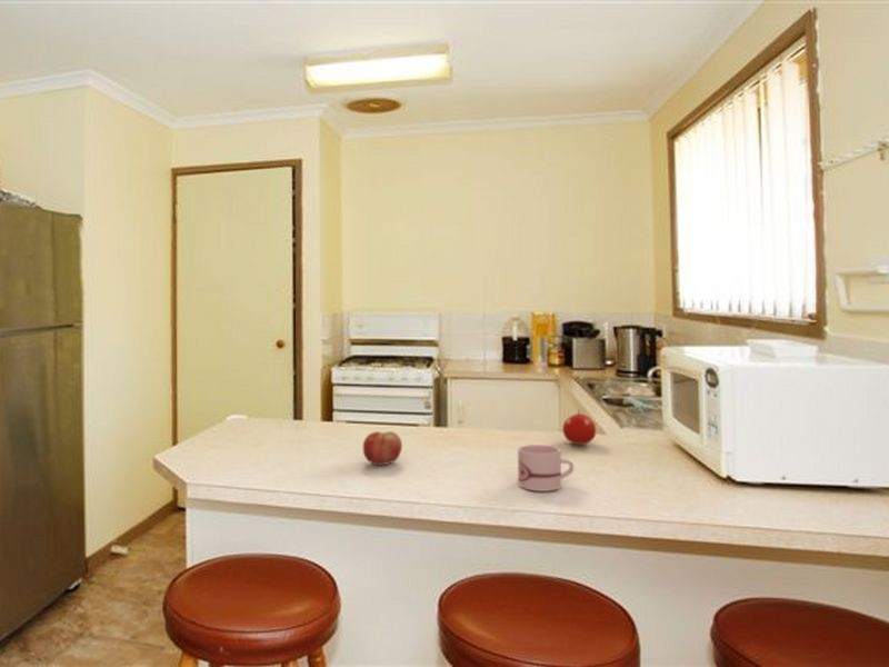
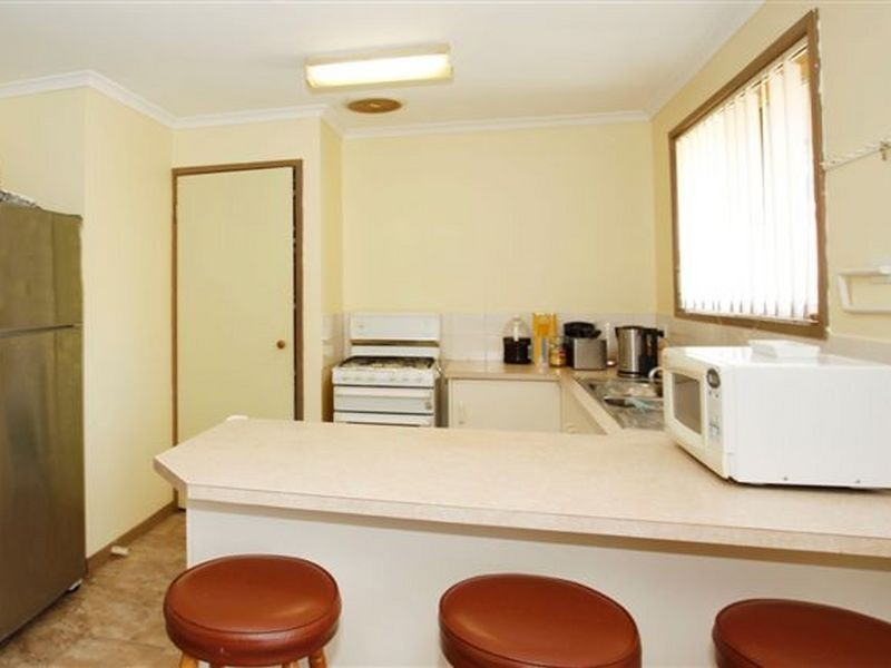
- fruit (579, 426)
- fruit (382, 447)
- mug (546, 467)
